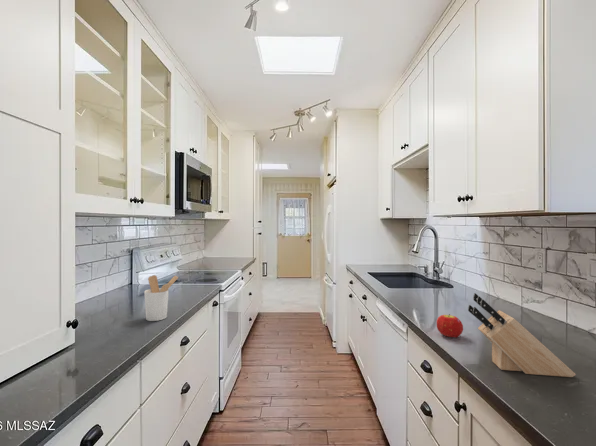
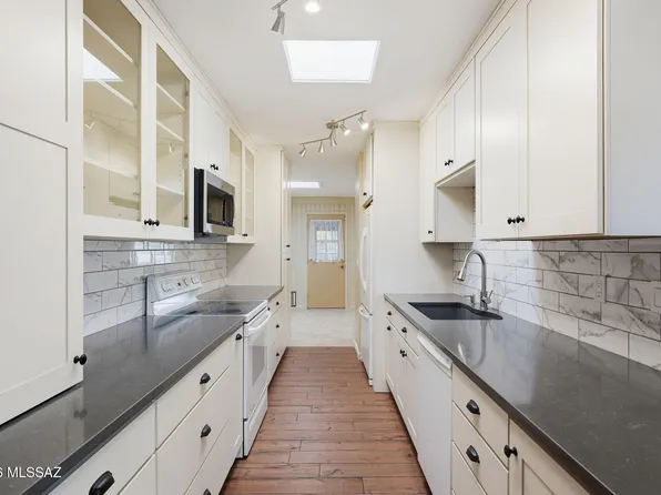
- knife block (516, 332)
- fruit (449, 324)
- utensil holder (162, 296)
